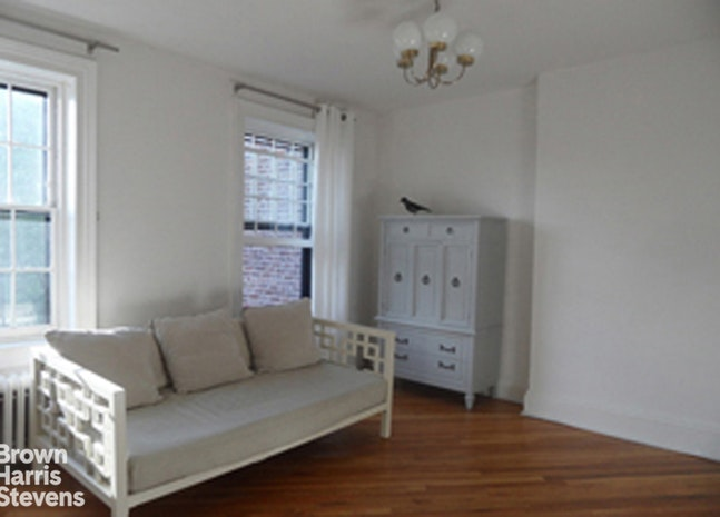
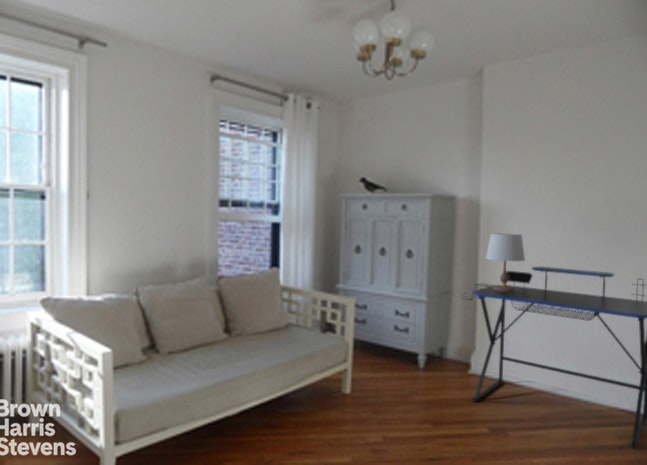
+ desk (567, 317)
+ table lamp (505, 261)
